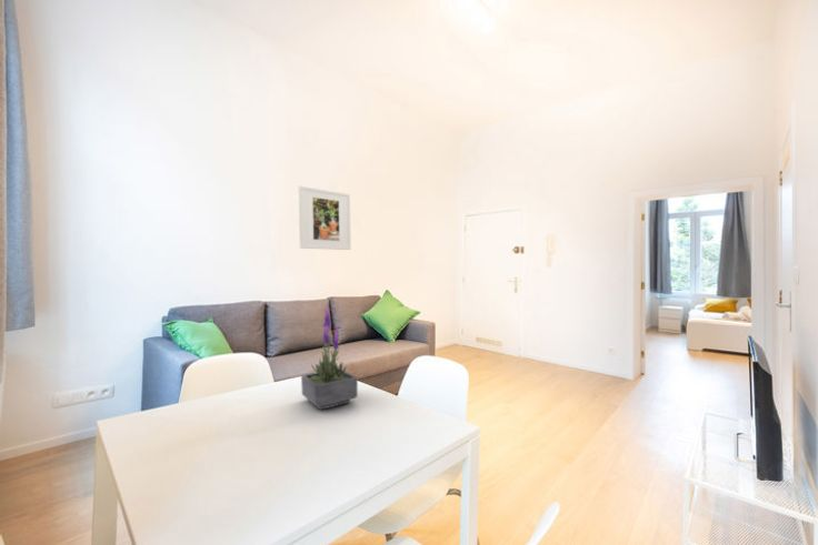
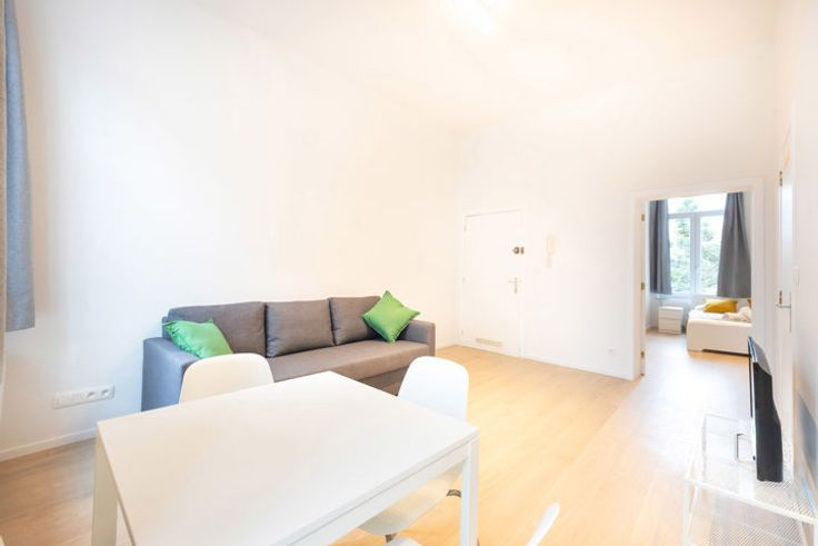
- potted plant (328, 352)
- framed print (326, 220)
